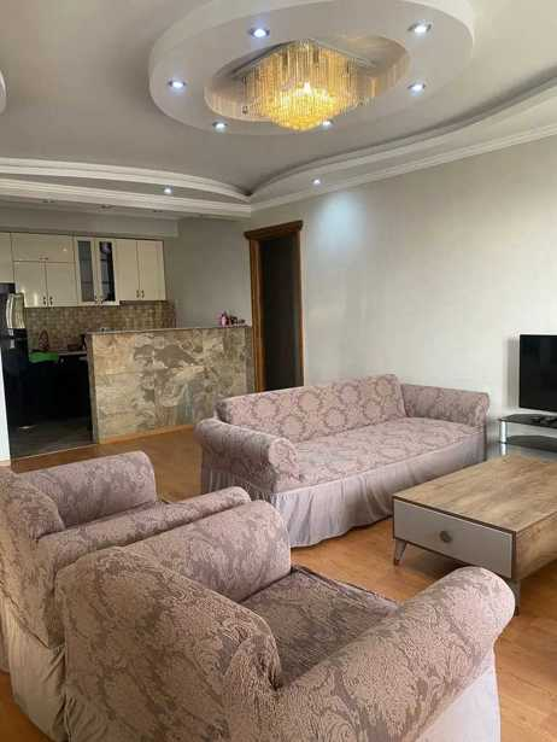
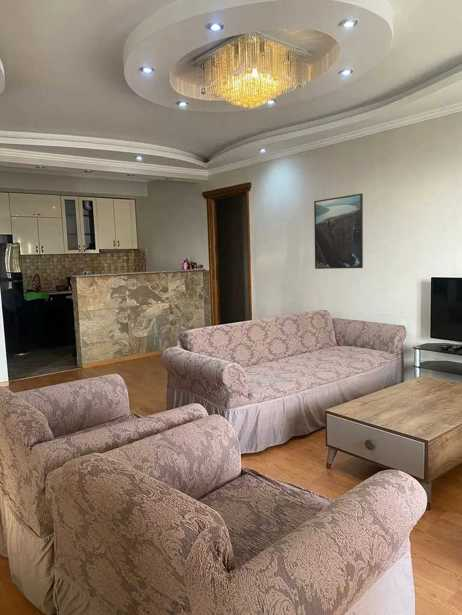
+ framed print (337, 233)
